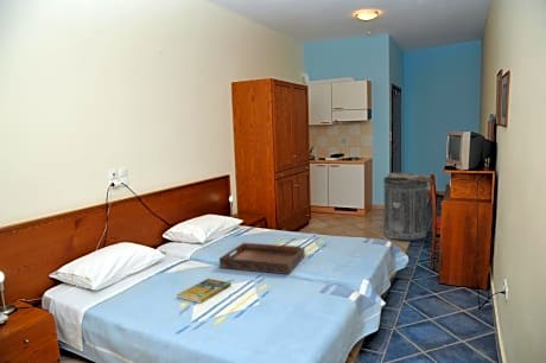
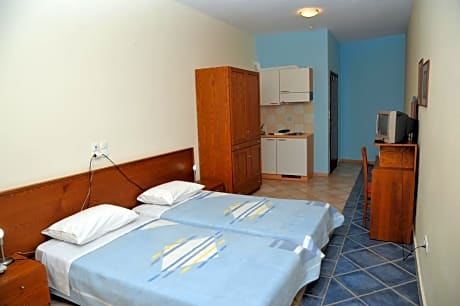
- booklet (204, 289)
- serving tray (264, 256)
- trash can lid (406, 204)
